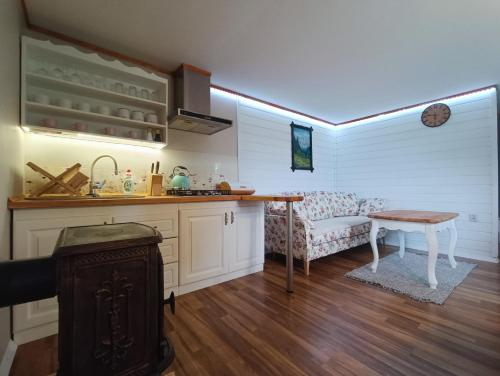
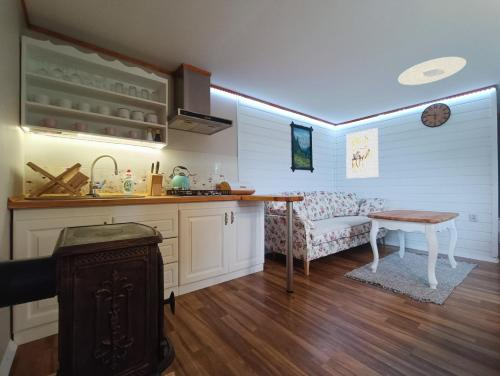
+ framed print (361, 154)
+ ceiling light (429, 69)
